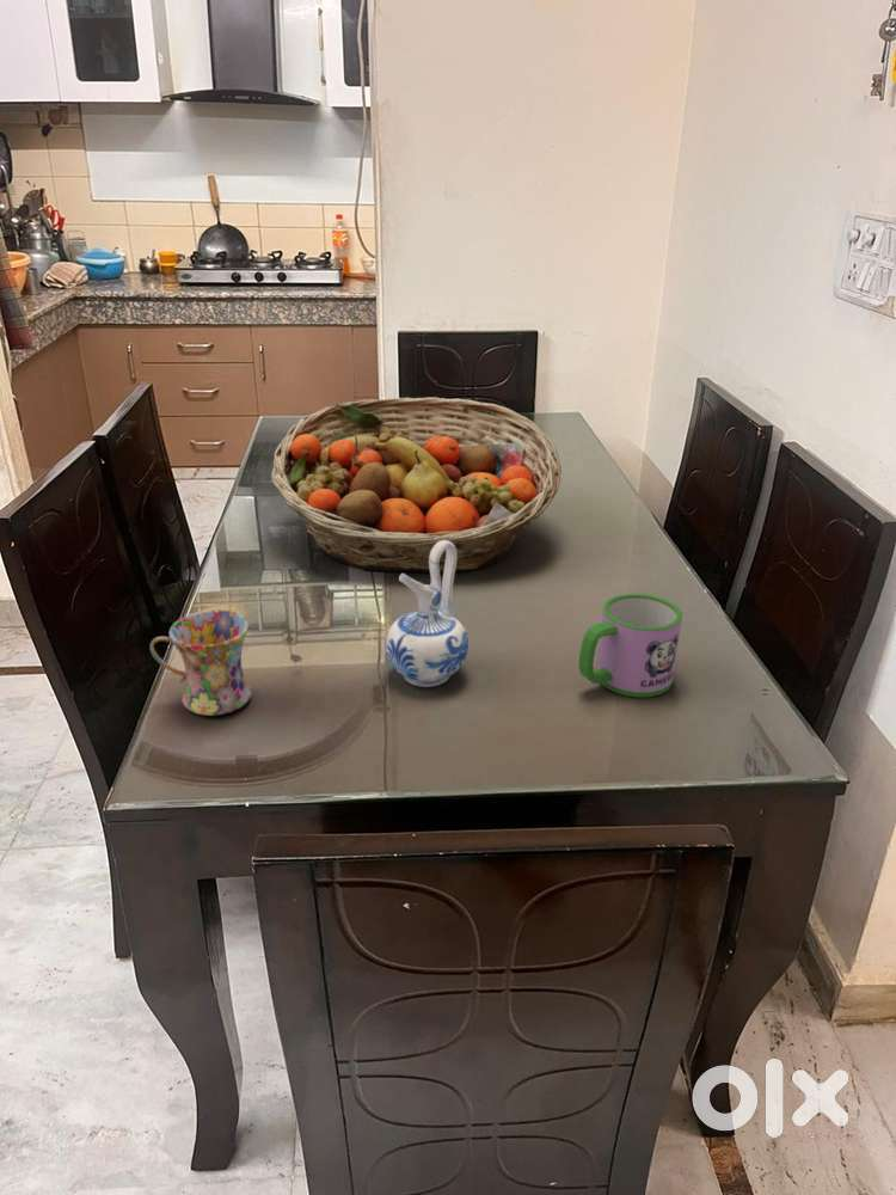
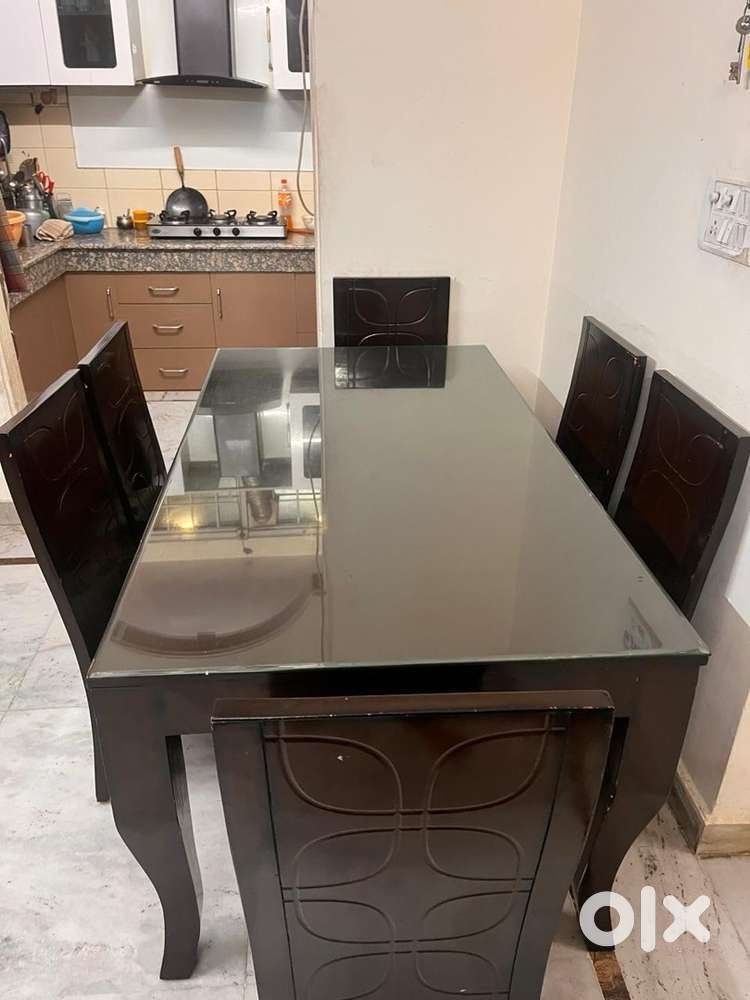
- mug (202, 664)
- mug (626, 648)
- ceramic pitcher (426, 614)
- fruit basket (416, 482)
